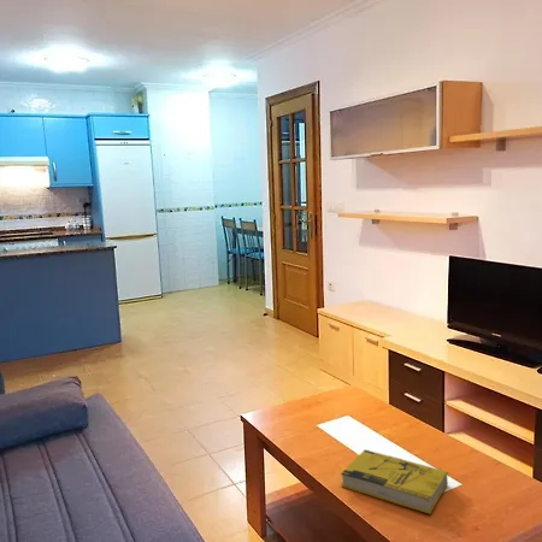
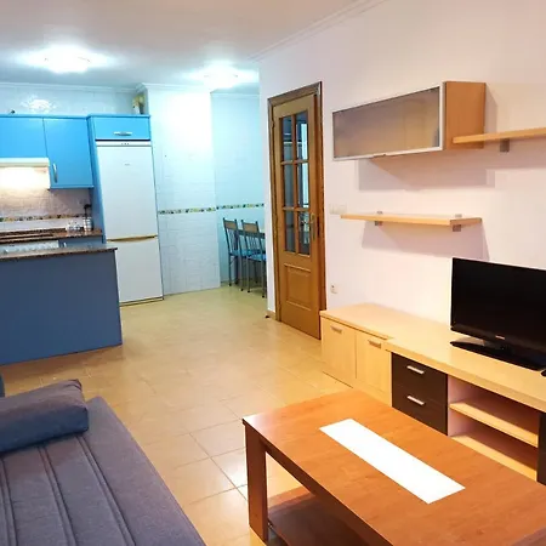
- book (394, 477)
